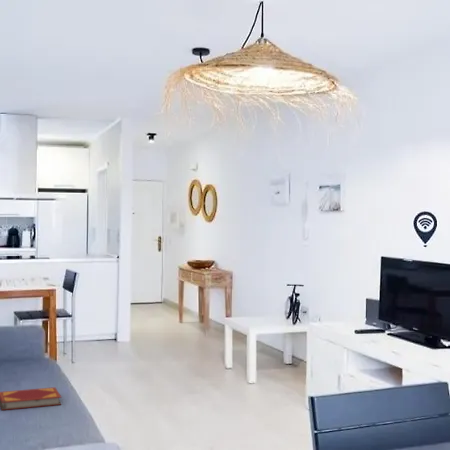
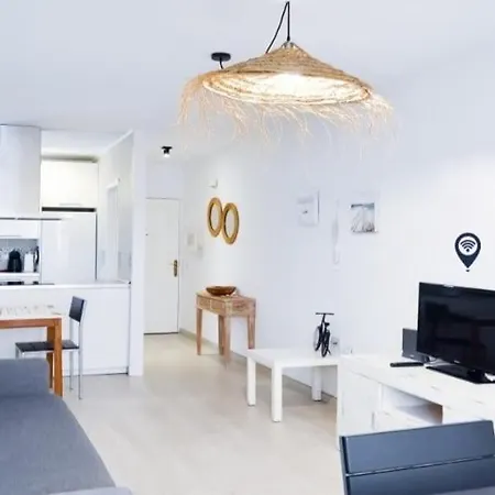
- hardback book (29, 398)
